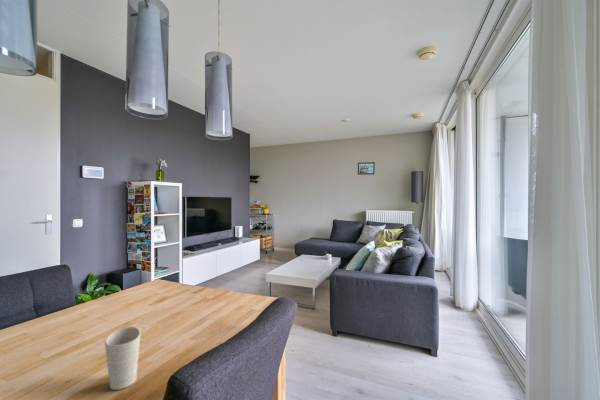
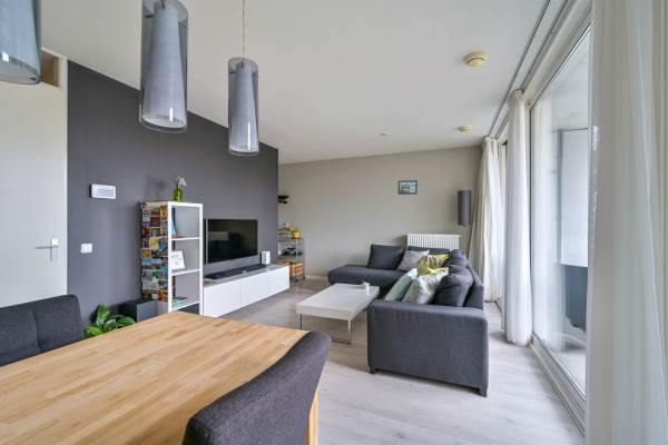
- cup (123, 357)
